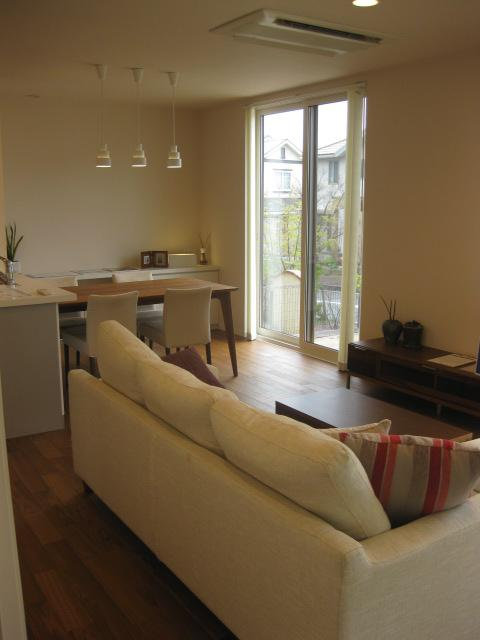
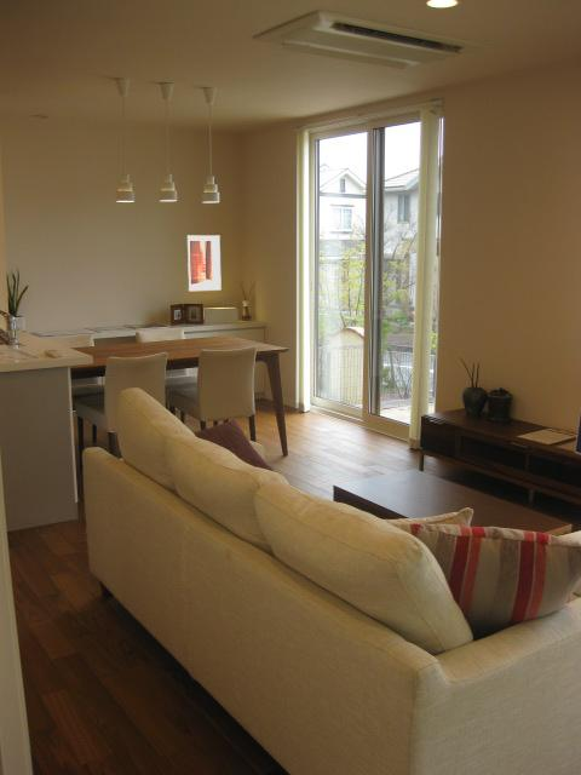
+ wall art (203, 263)
